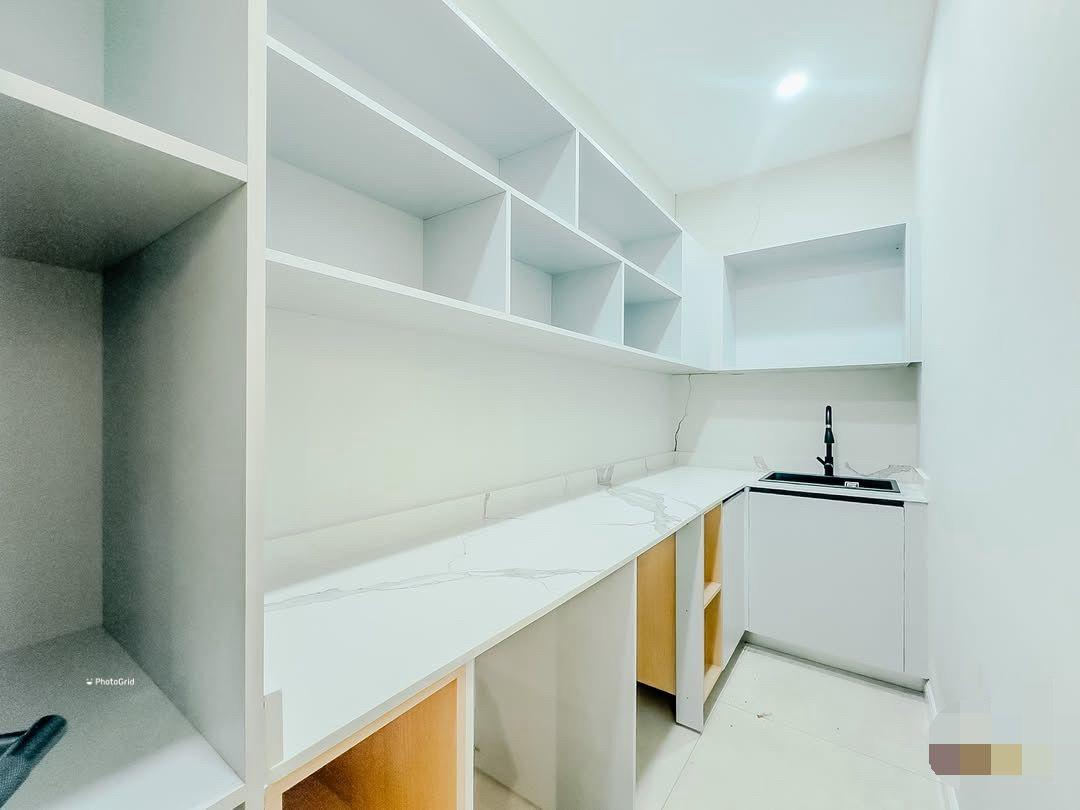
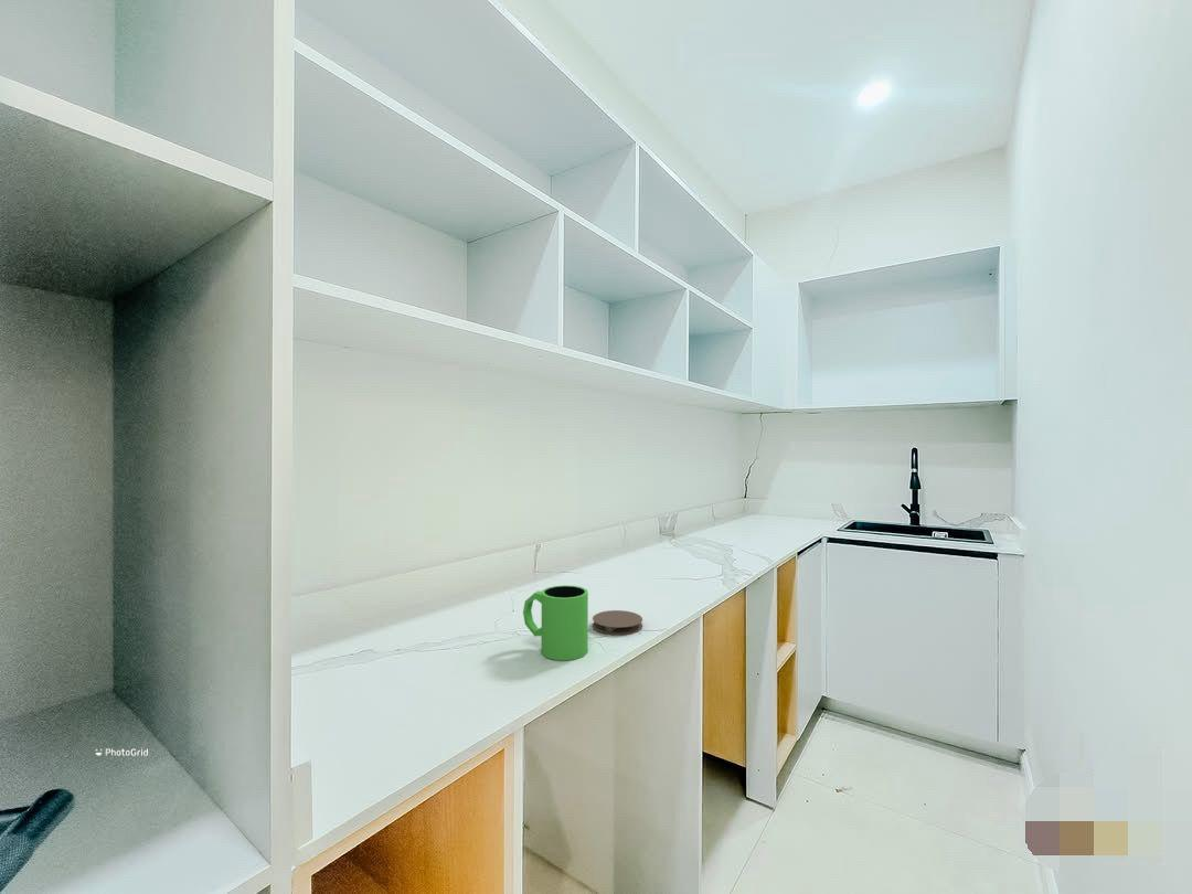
+ mug (554, 619)
+ coaster (617, 621)
